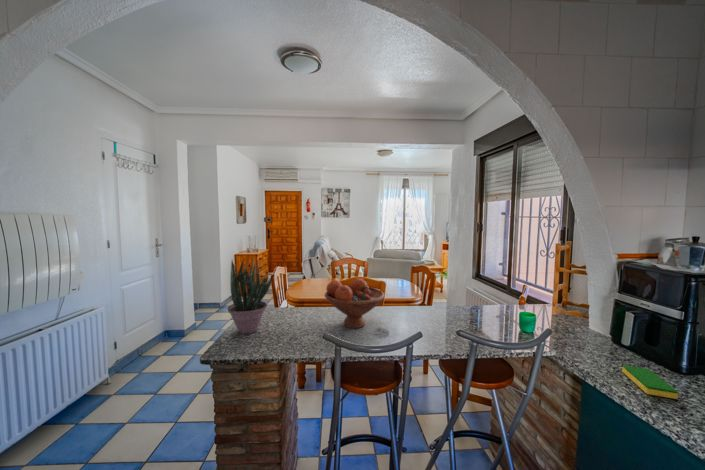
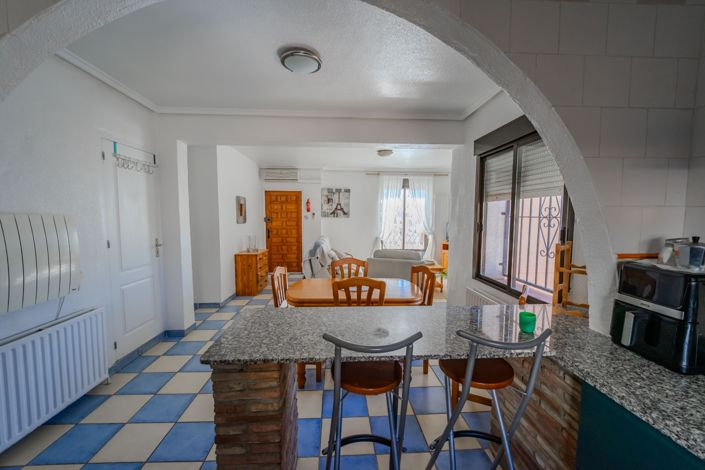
- potted plant (249, 294)
- fruit bowl (354, 302)
- dish sponge (647, 380)
